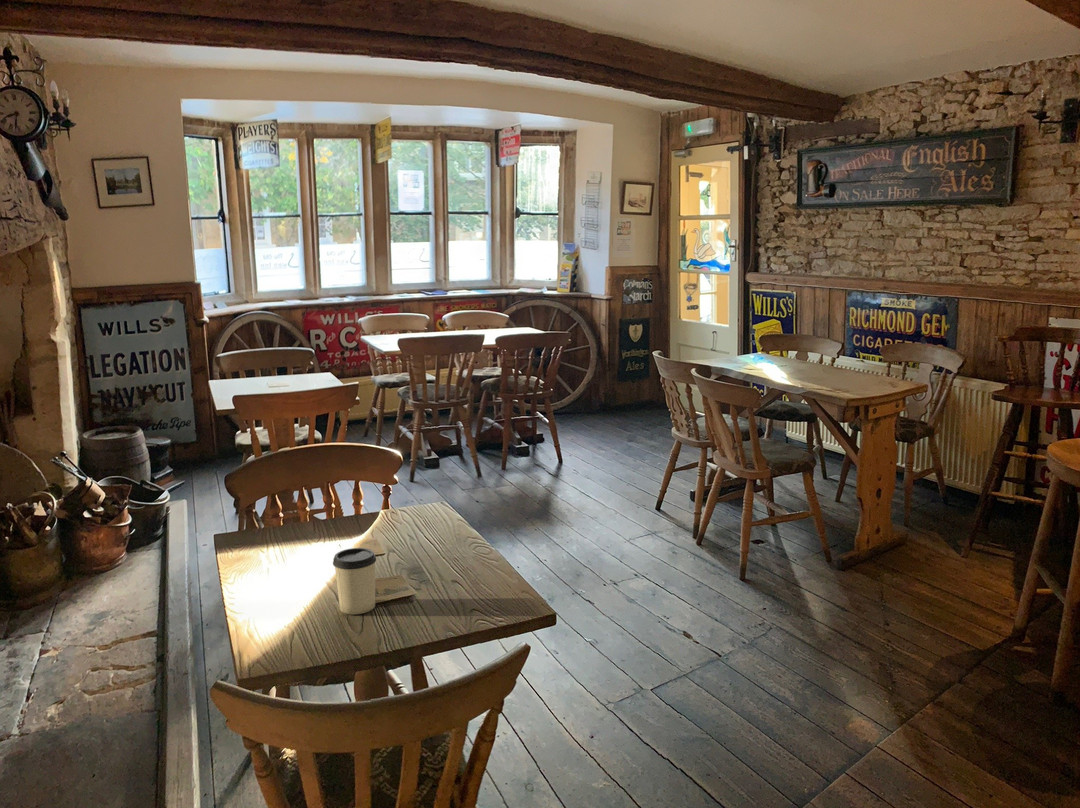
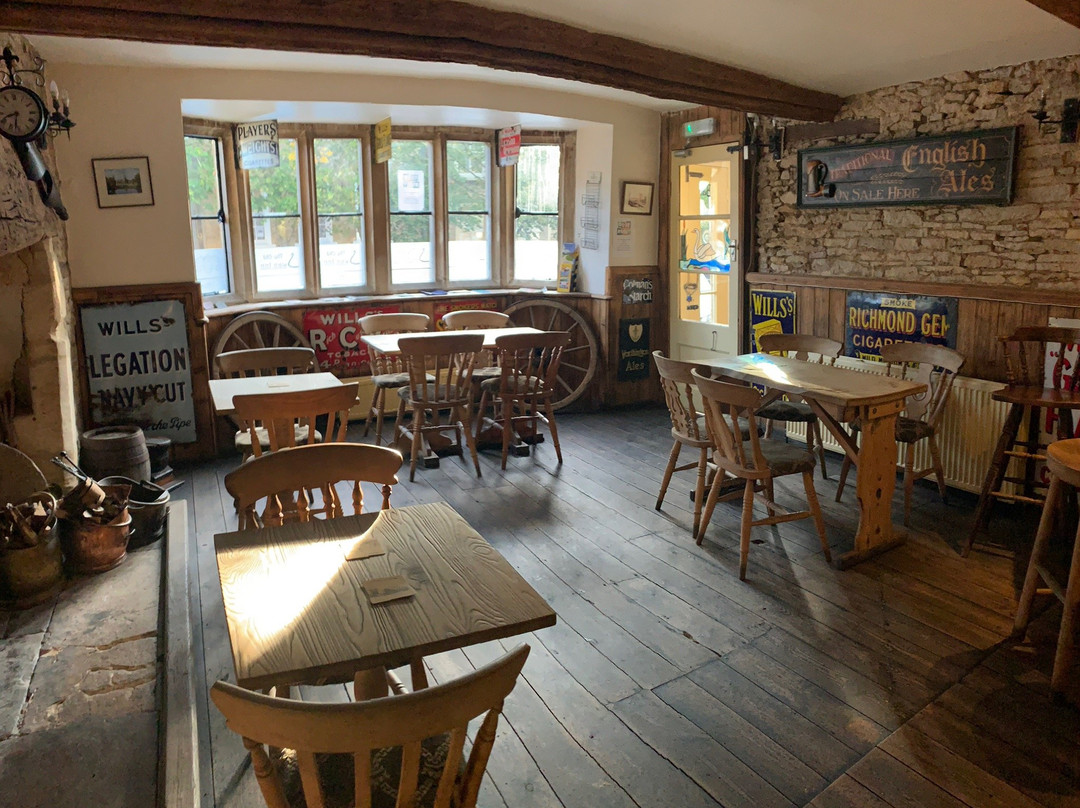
- cup (355, 580)
